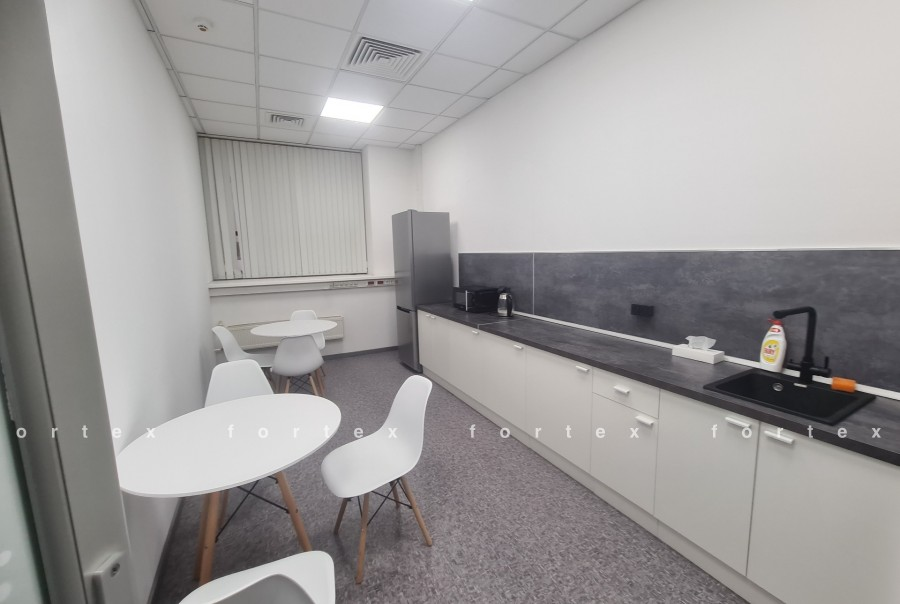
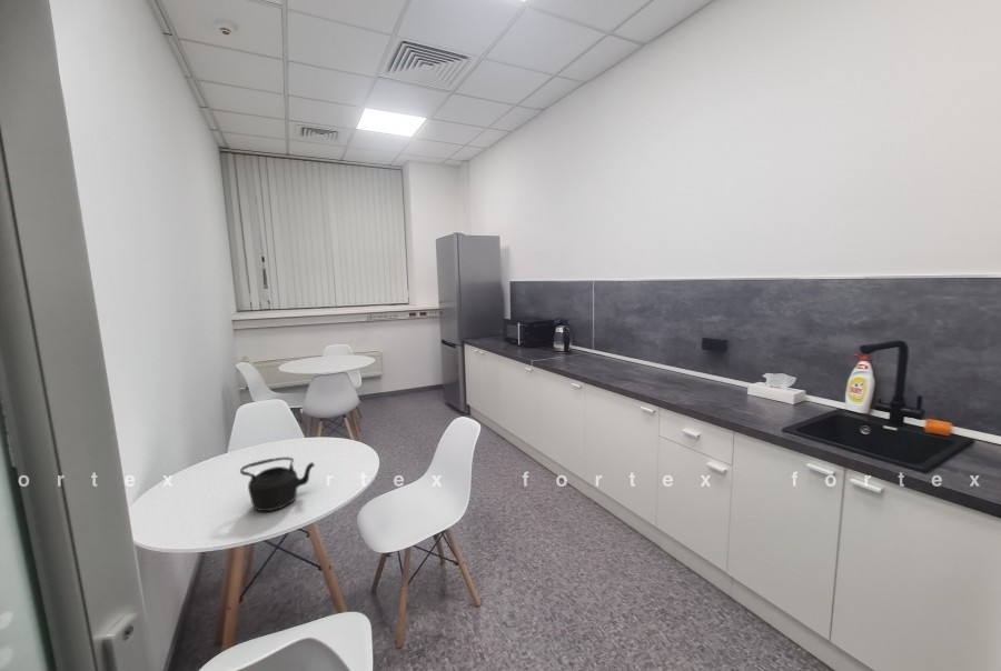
+ teapot (277, 482)
